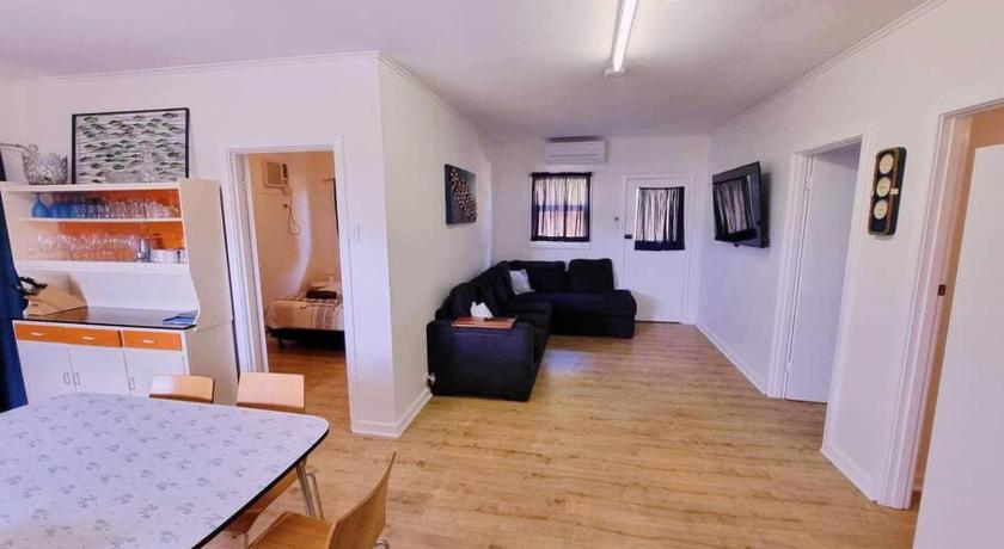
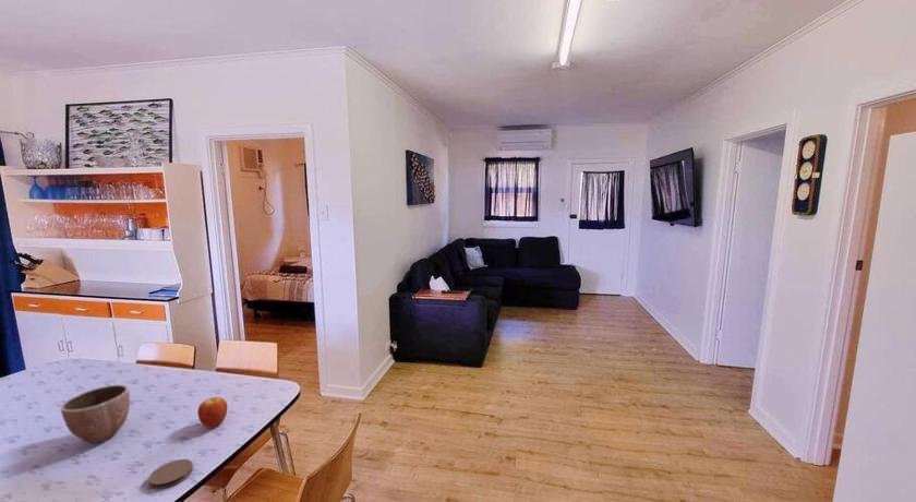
+ decorative bowl (98, 417)
+ fruit (213, 410)
+ coaster (171, 473)
